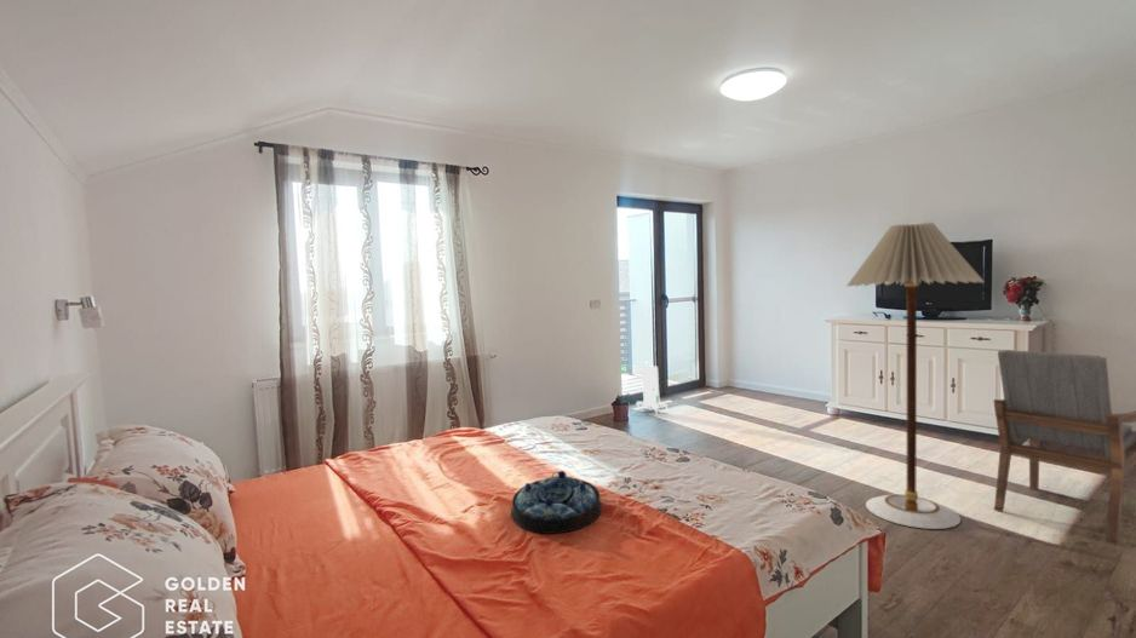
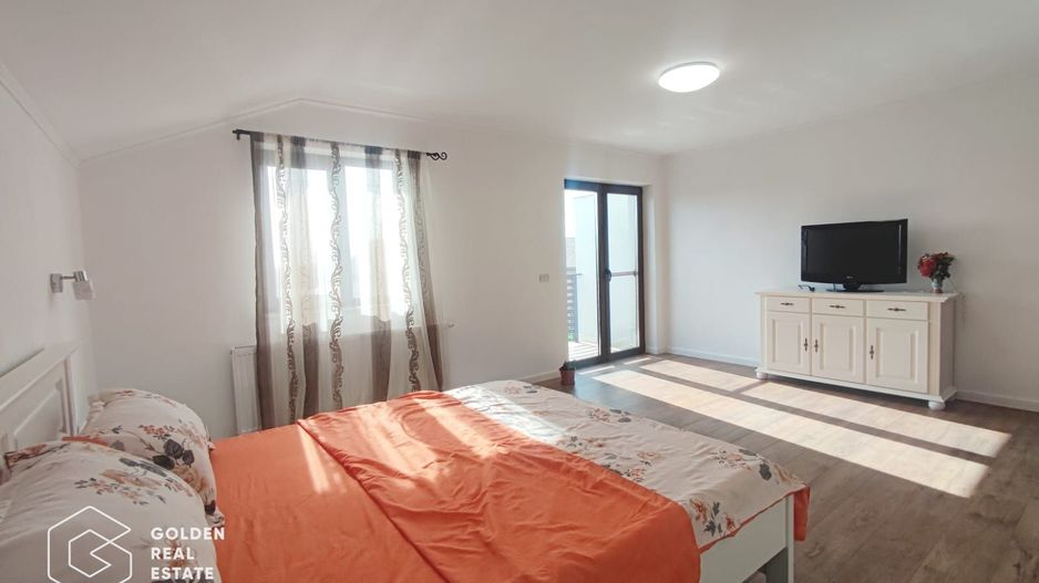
- toy robot (650, 385)
- armchair (1067, 431)
- floor lamp (911, 369)
- serving tray (556, 495)
